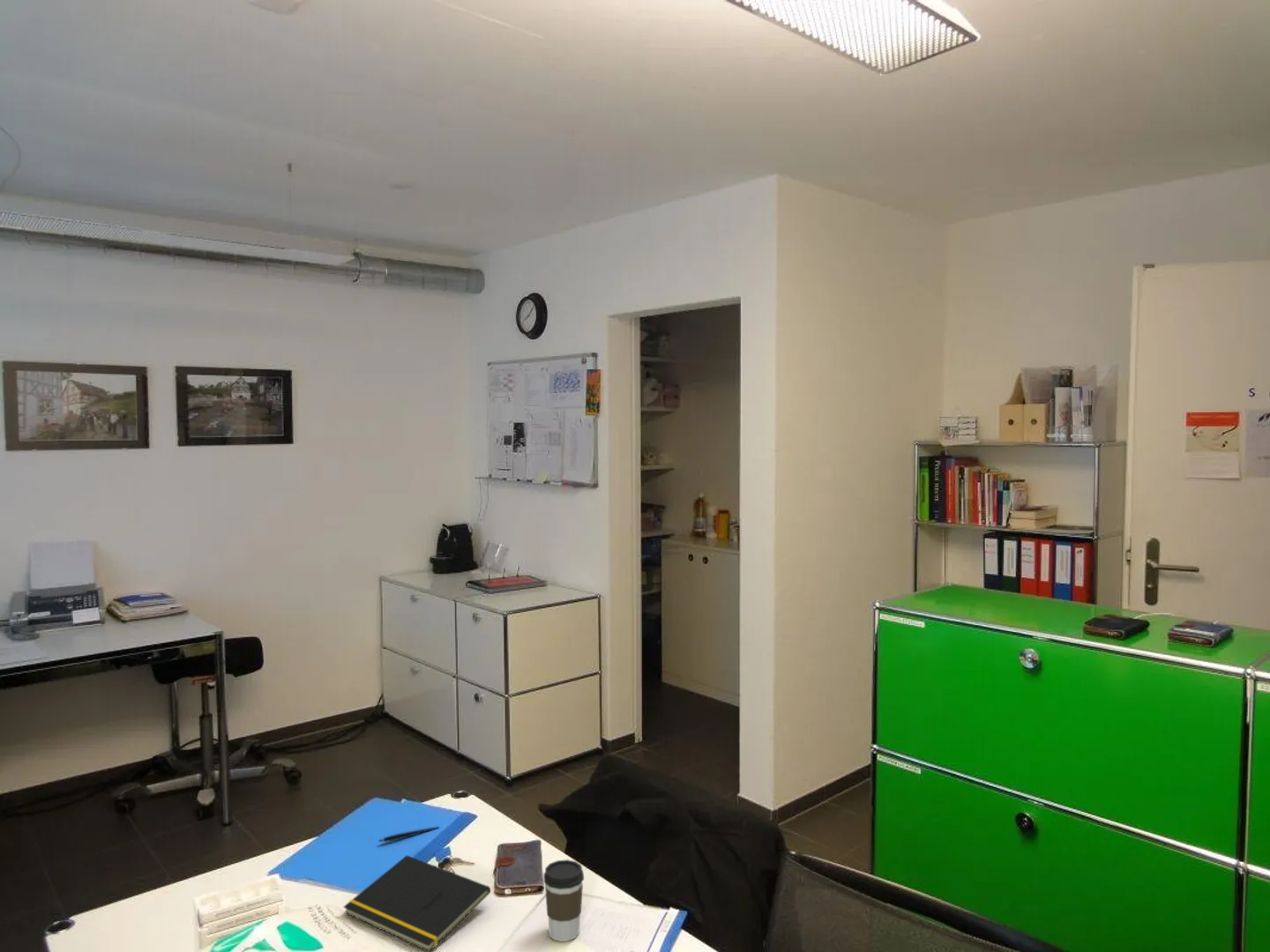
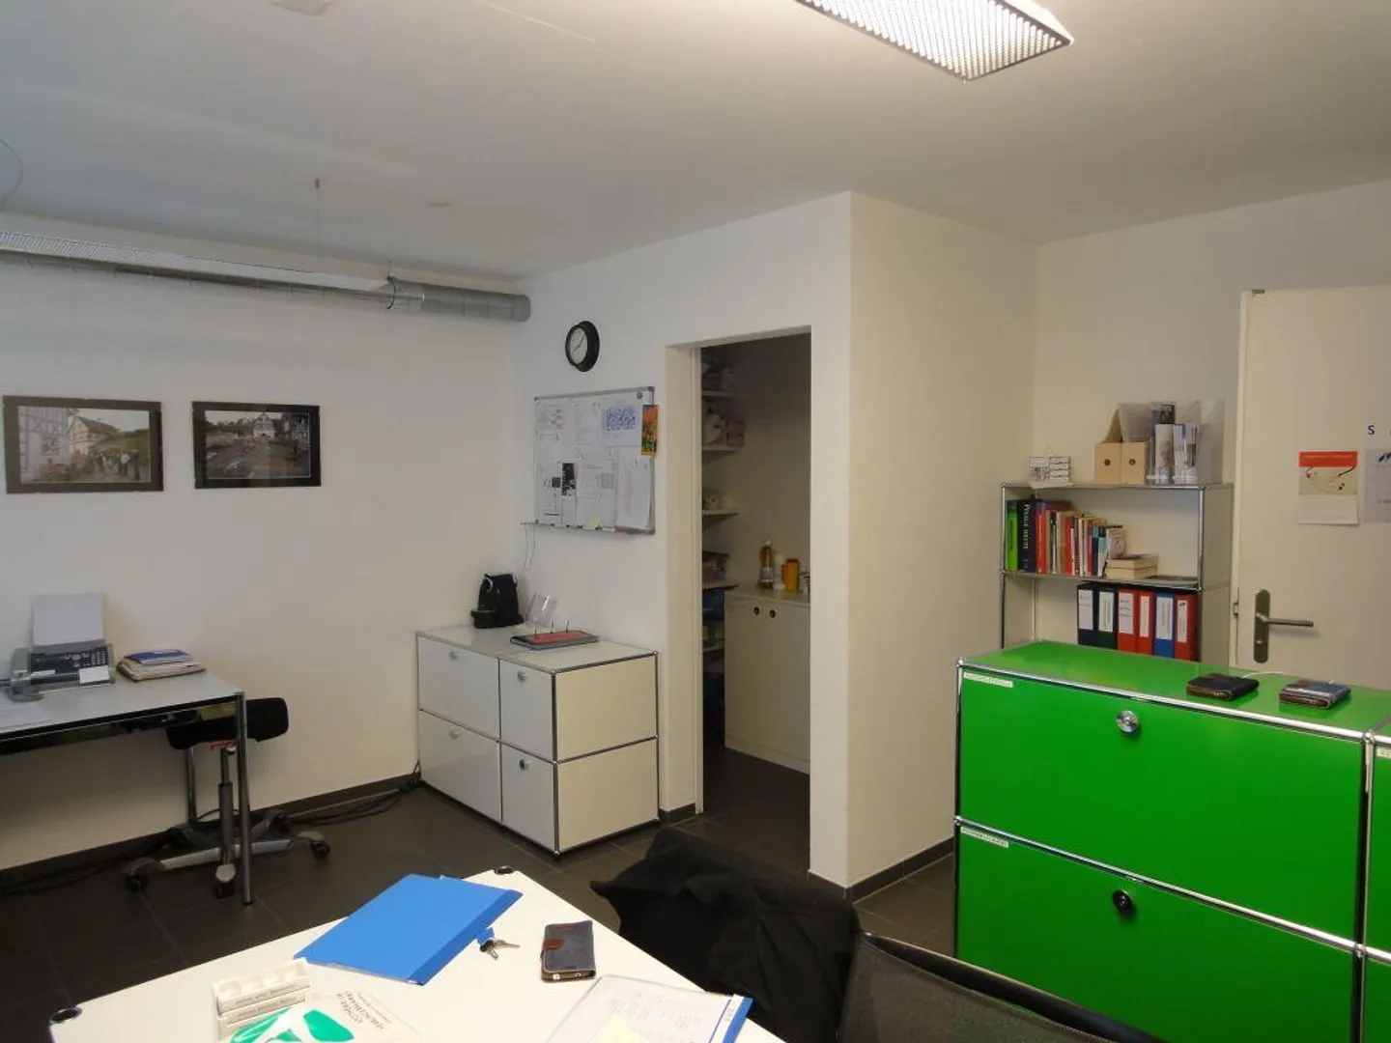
- pen (409, 833)
- coffee cup (564, 900)
- notepad (417, 899)
